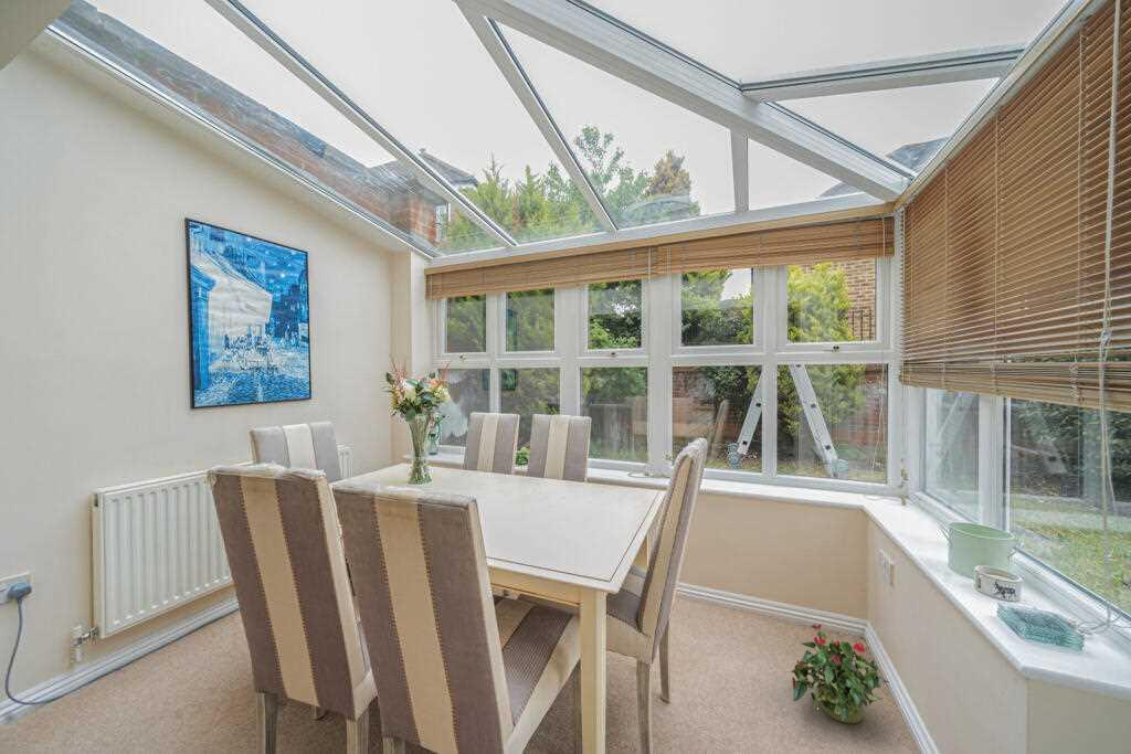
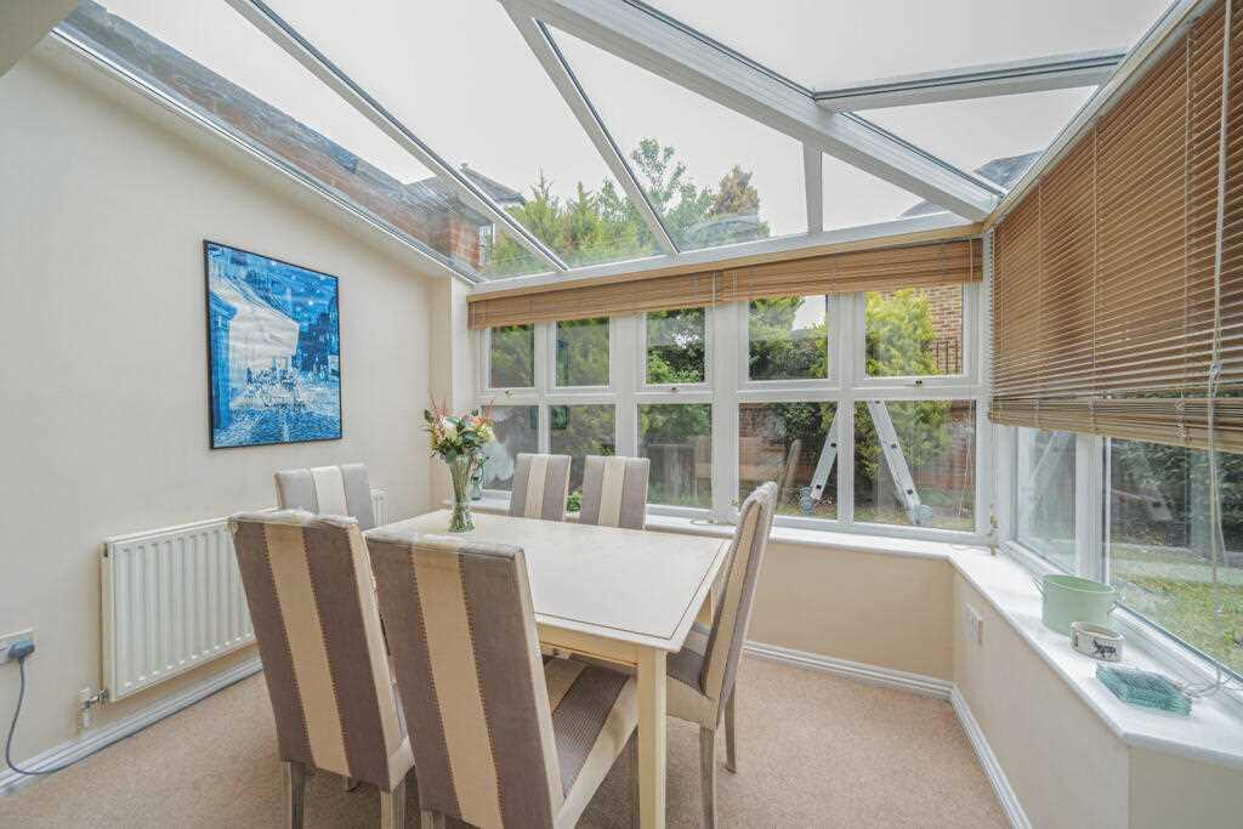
- potted plant (836, 676)
